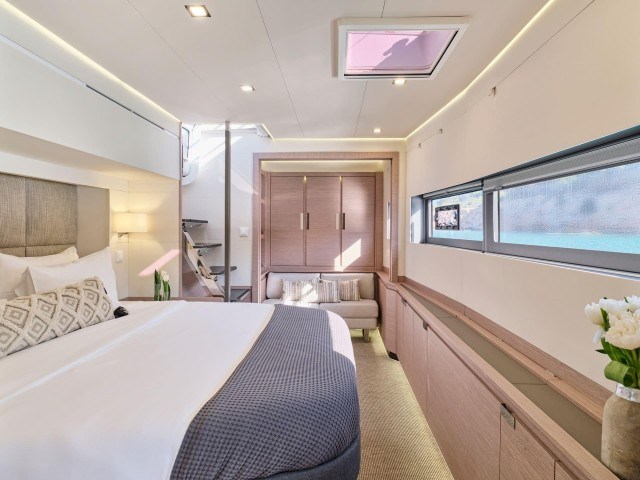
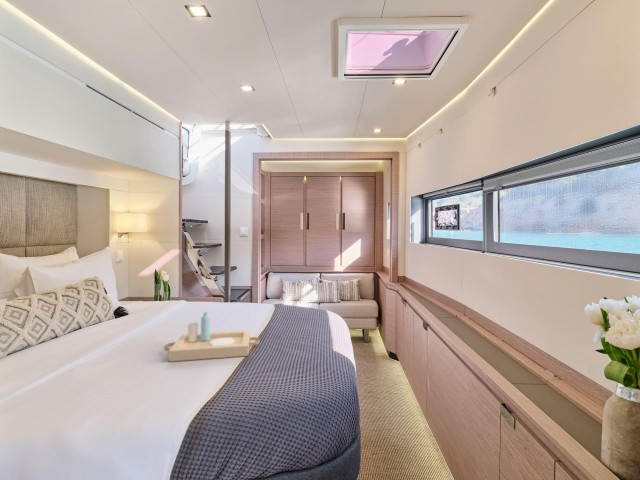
+ serving tray (213, 332)
